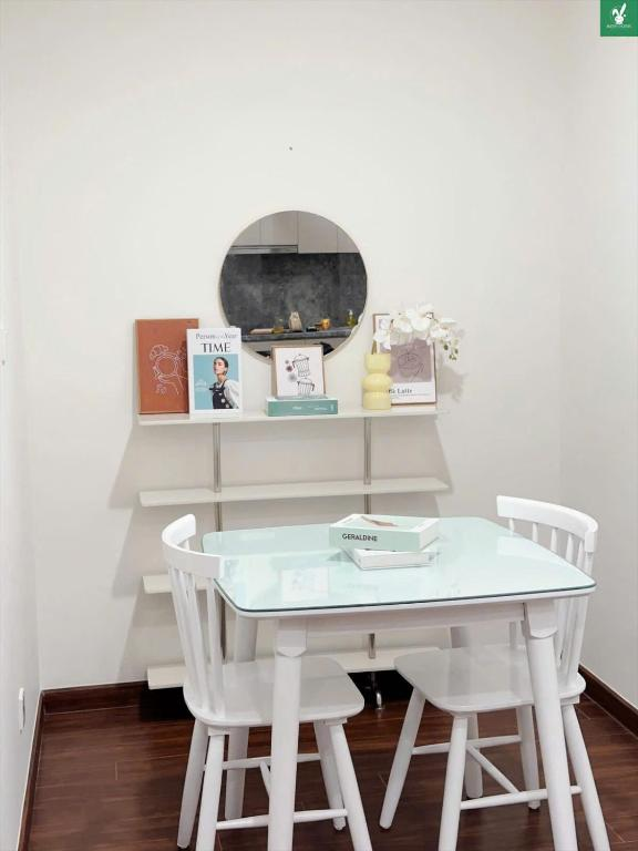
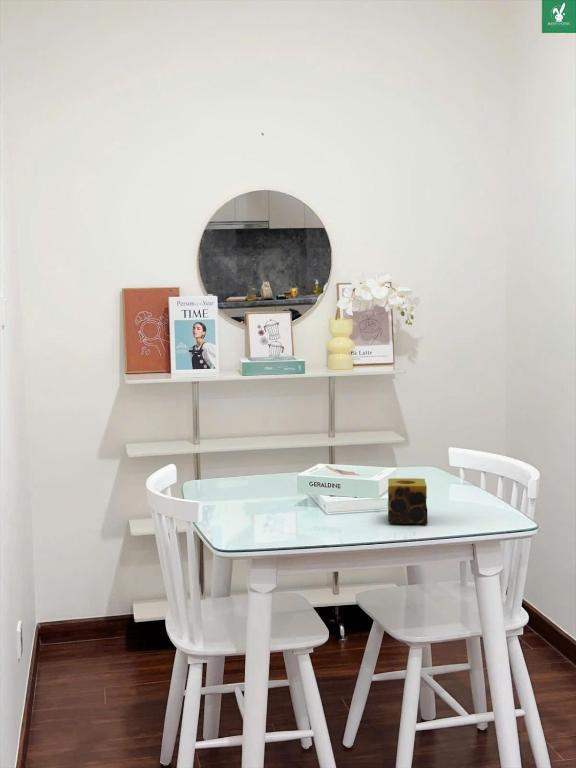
+ candle (407, 500)
